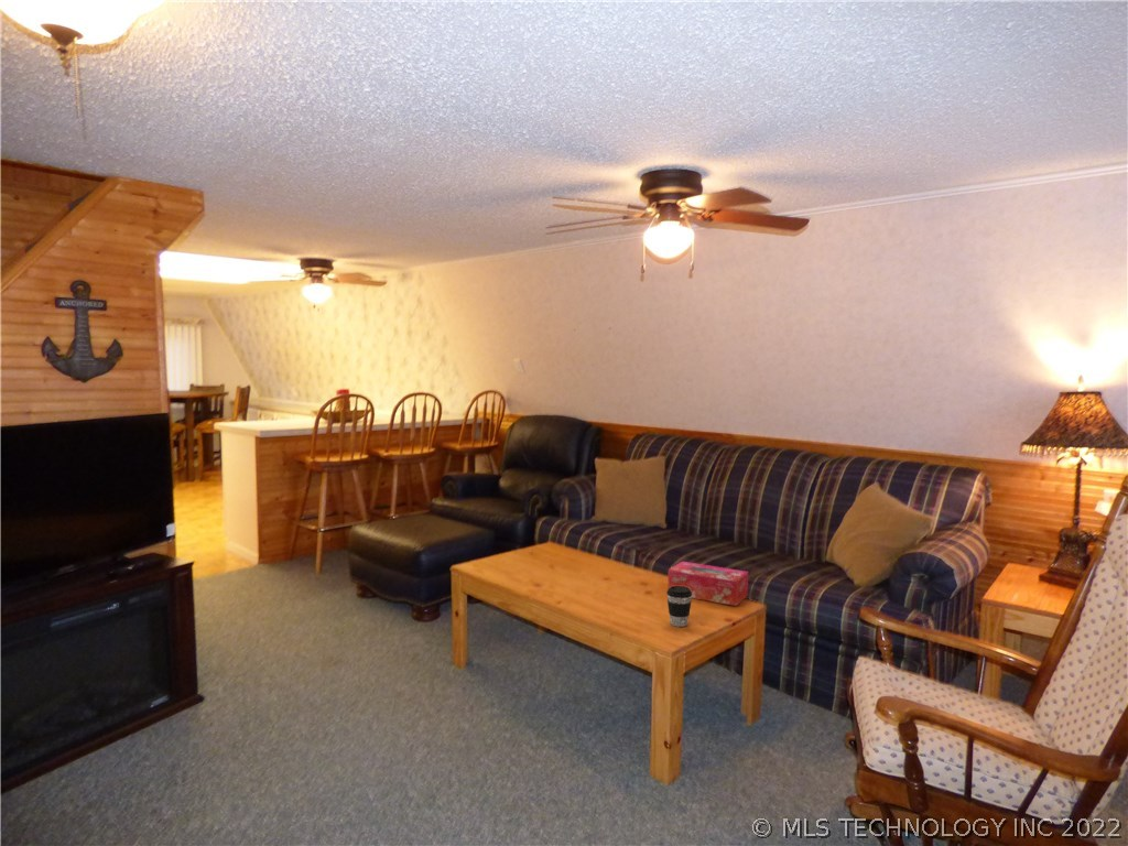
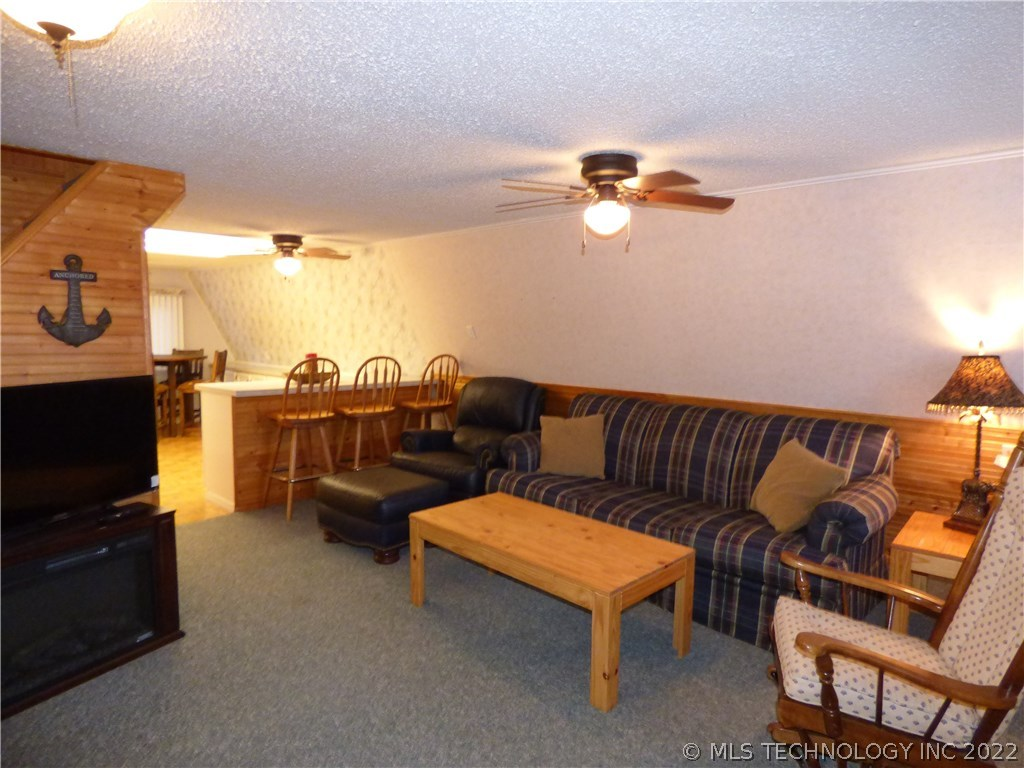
- tissue box (707, 582)
- coffee cup (679, 606)
